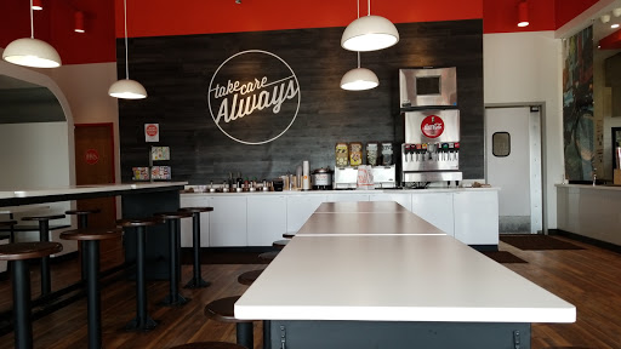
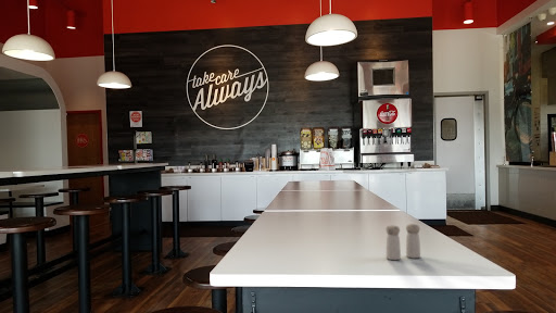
+ salt and pepper shaker (406, 240)
